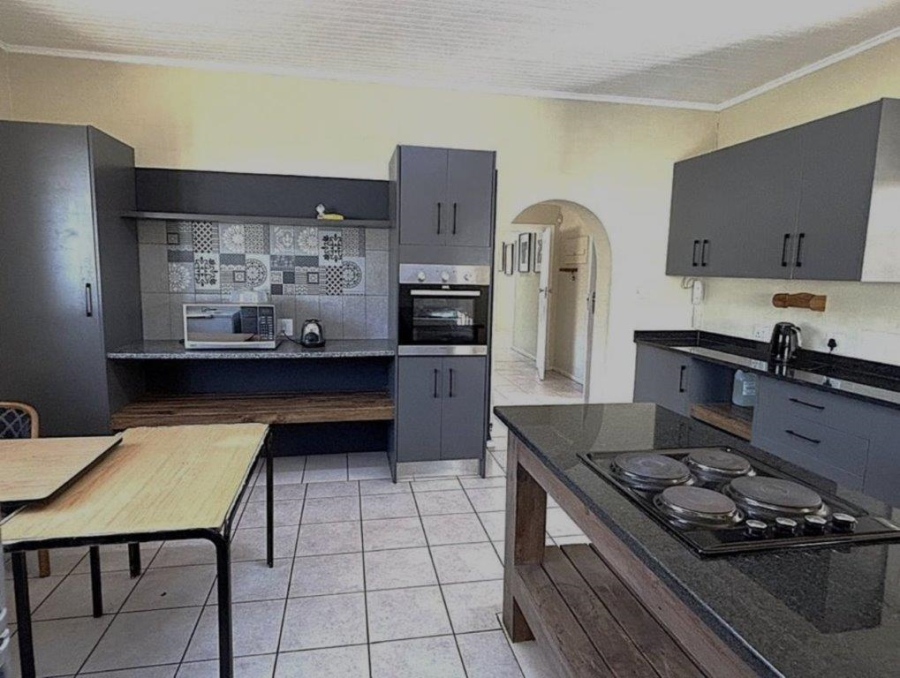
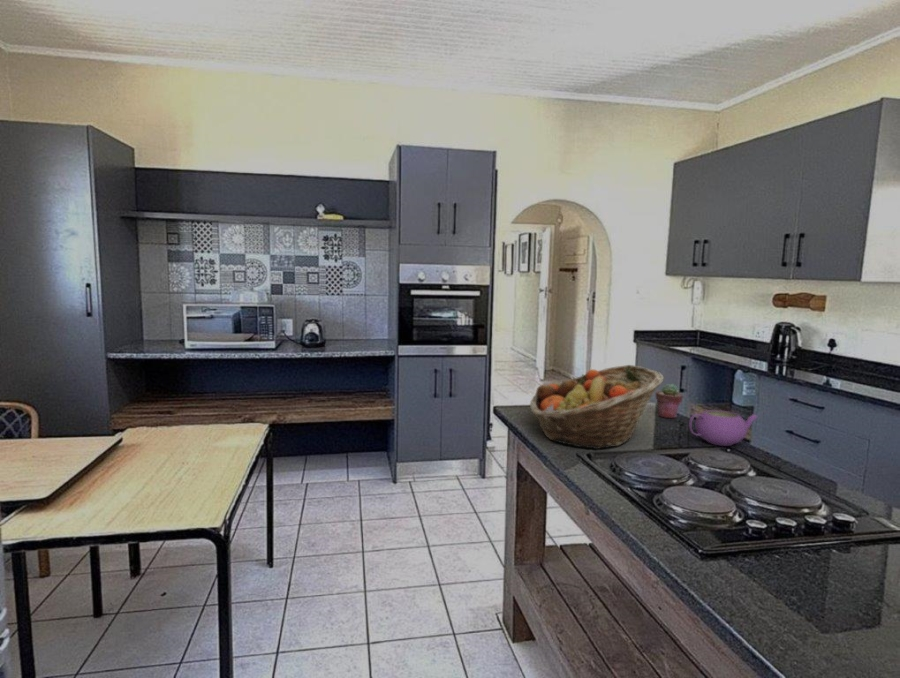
+ teapot (722, 427)
+ fruit basket (593, 401)
+ potted succulent (668, 399)
